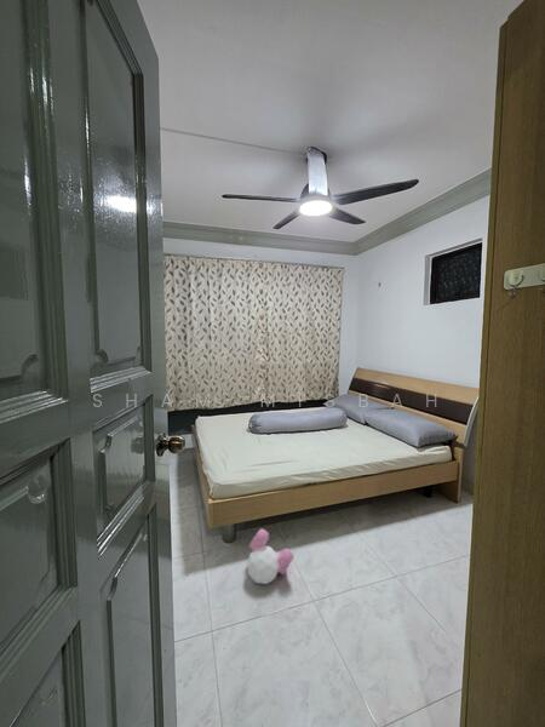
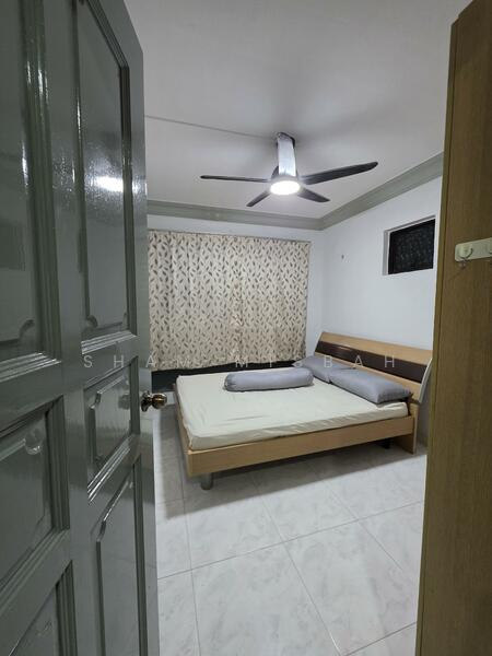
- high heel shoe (270, 551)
